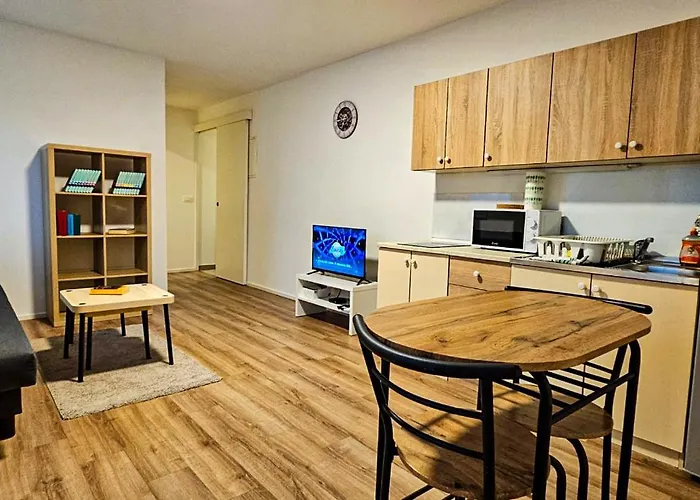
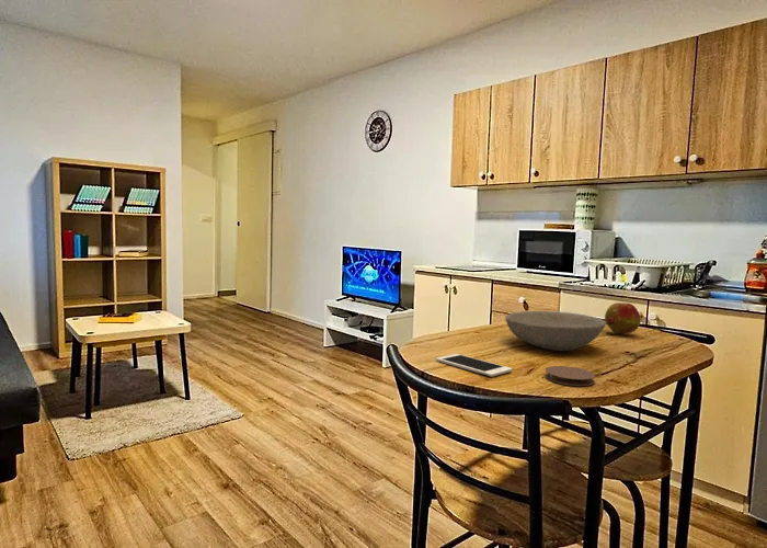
+ bowl (553, 331)
+ cell phone (472, 364)
+ coaster (569, 375)
+ fruit (620, 318)
